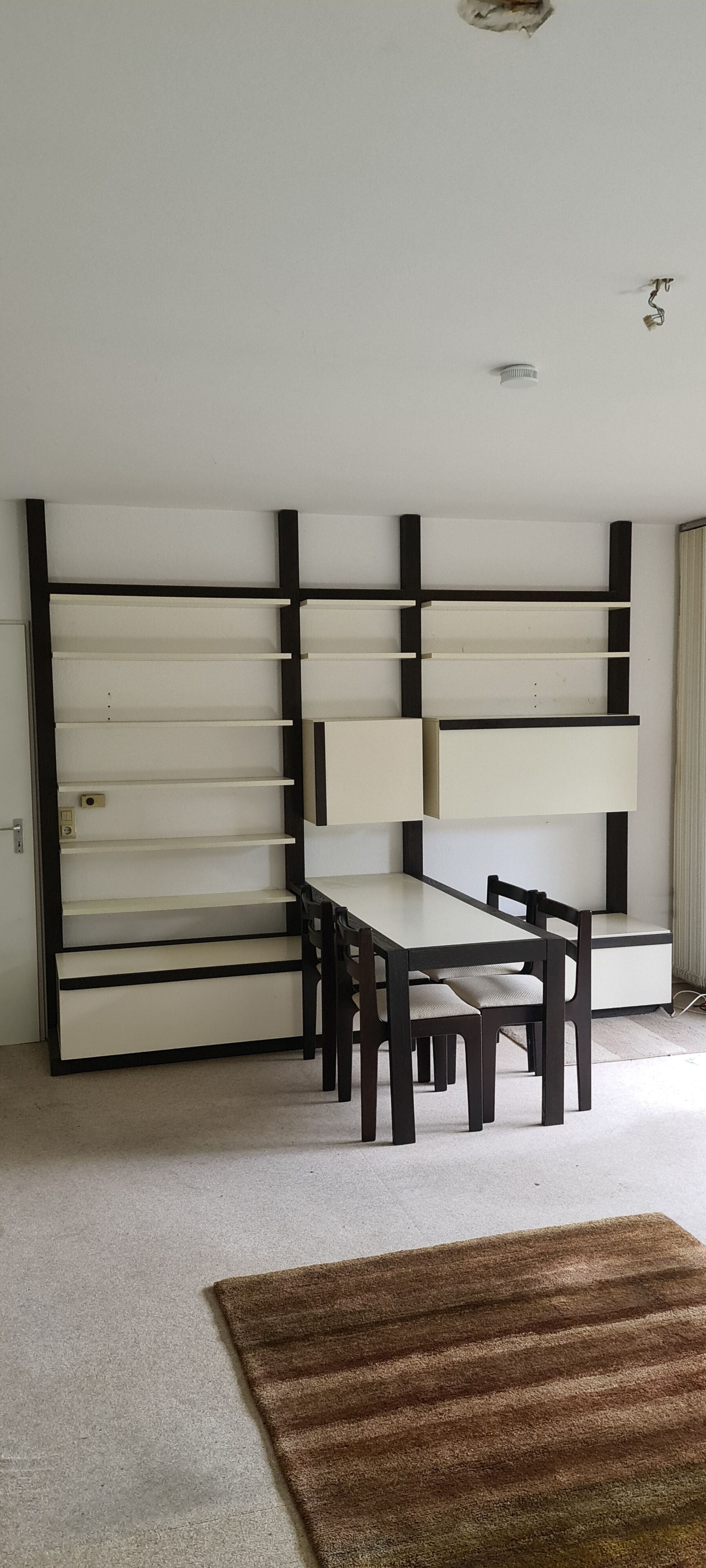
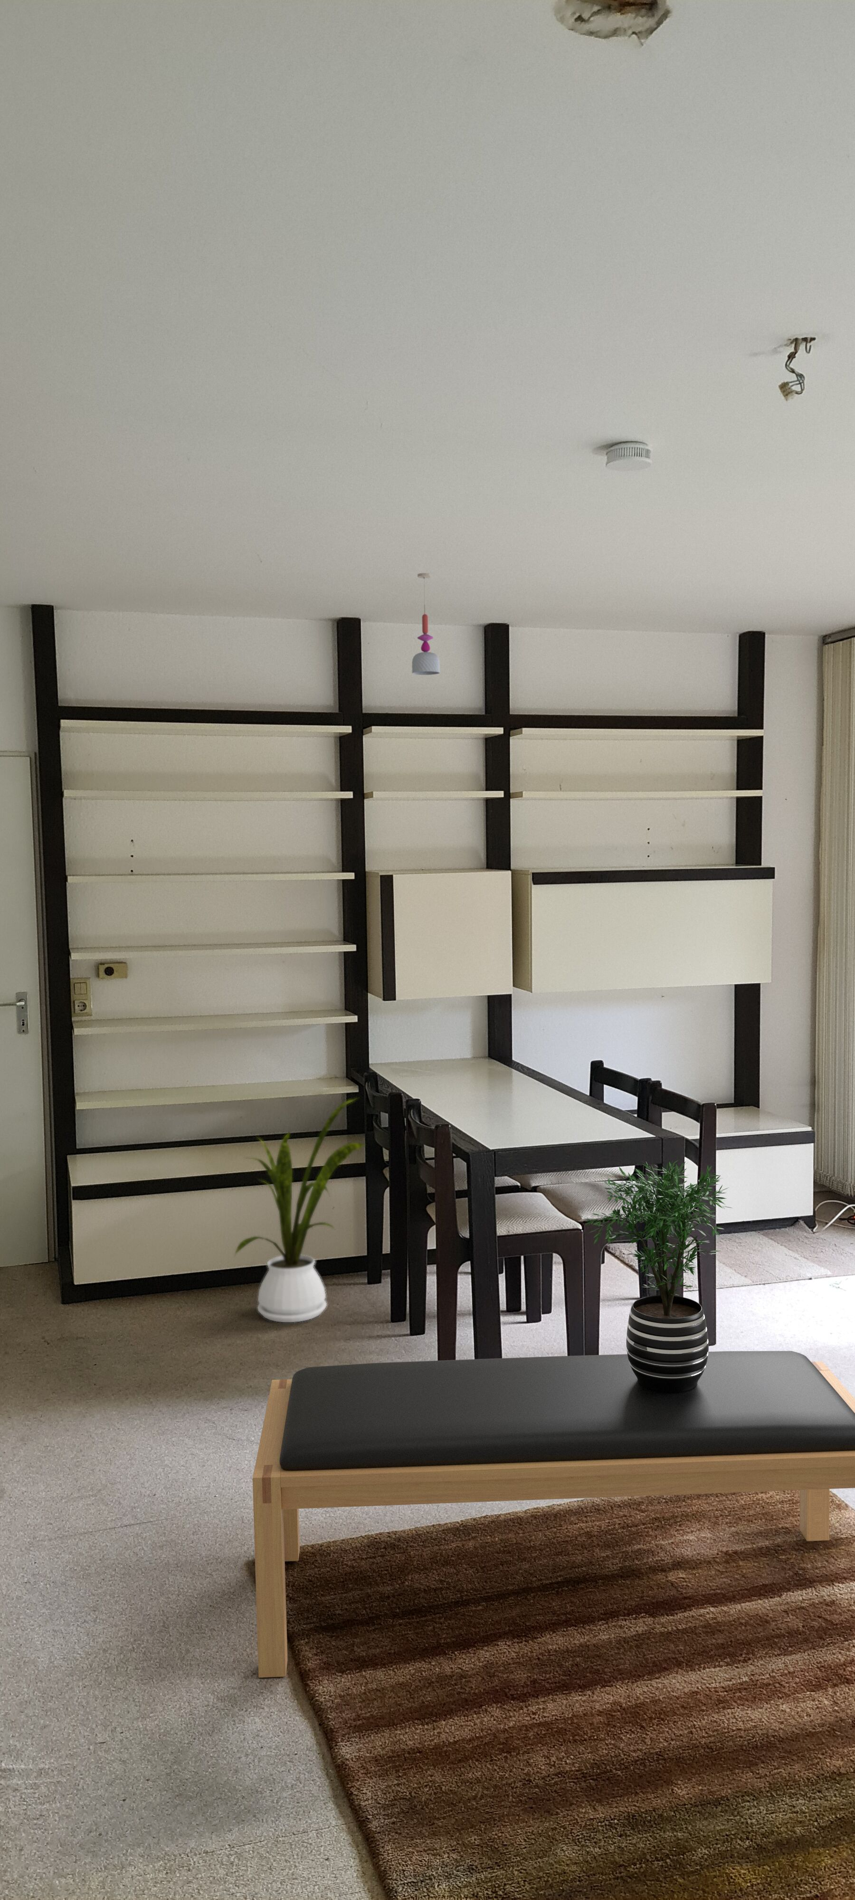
+ pendant light (425, 624)
+ potted plant (662, 1274)
+ house plant (298, 1208)
+ bench (564, 1494)
